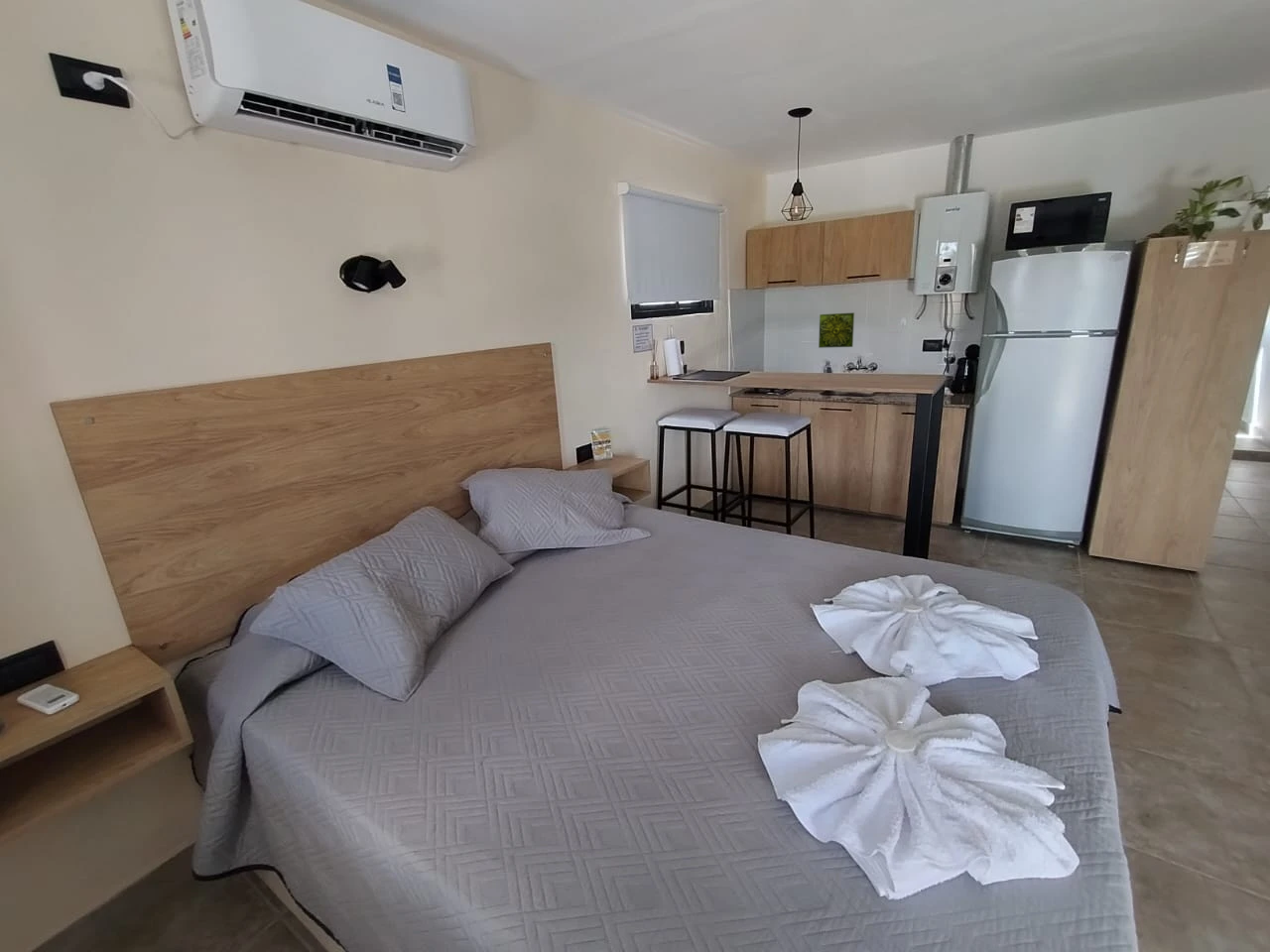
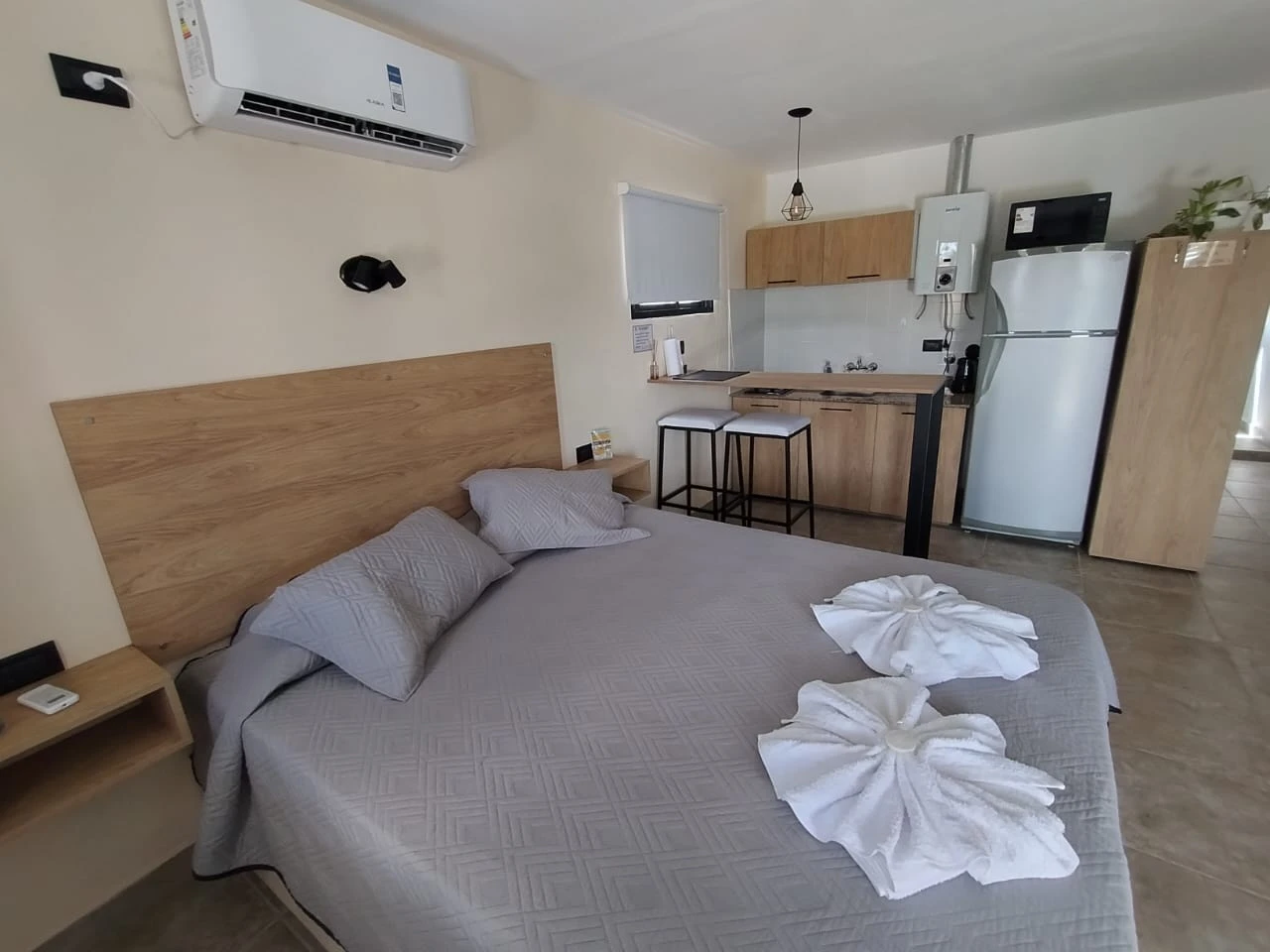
- decorative tile (835, 330)
